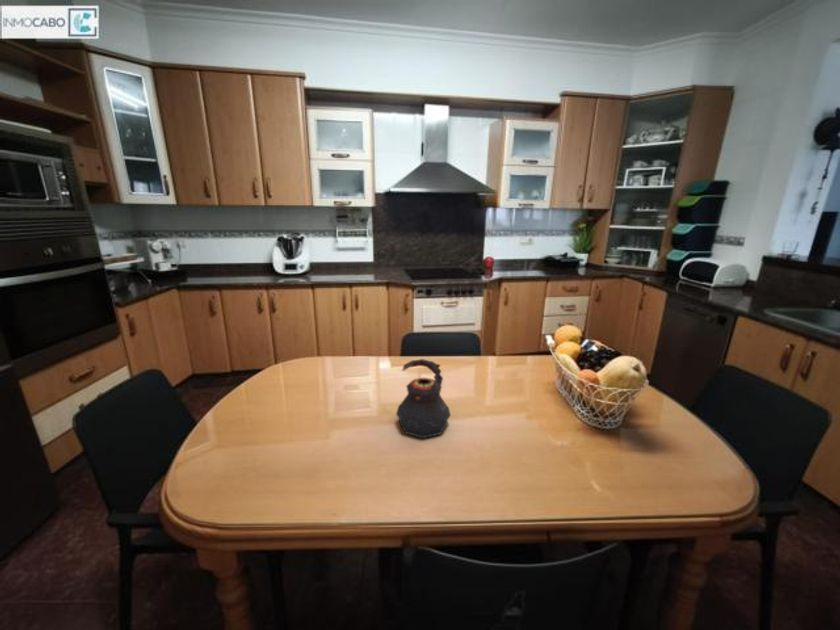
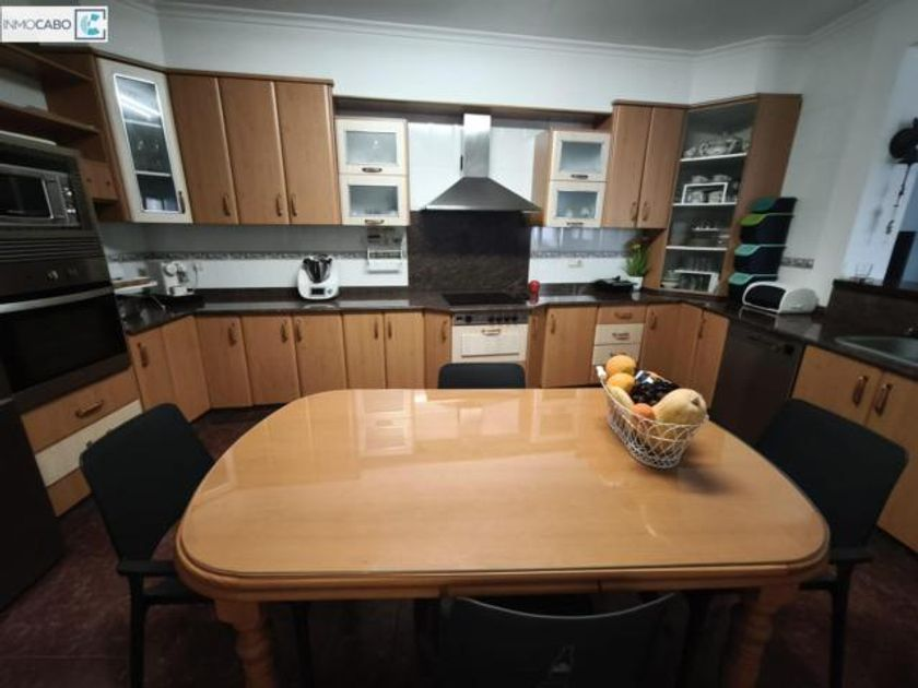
- teapot (425, 392)
